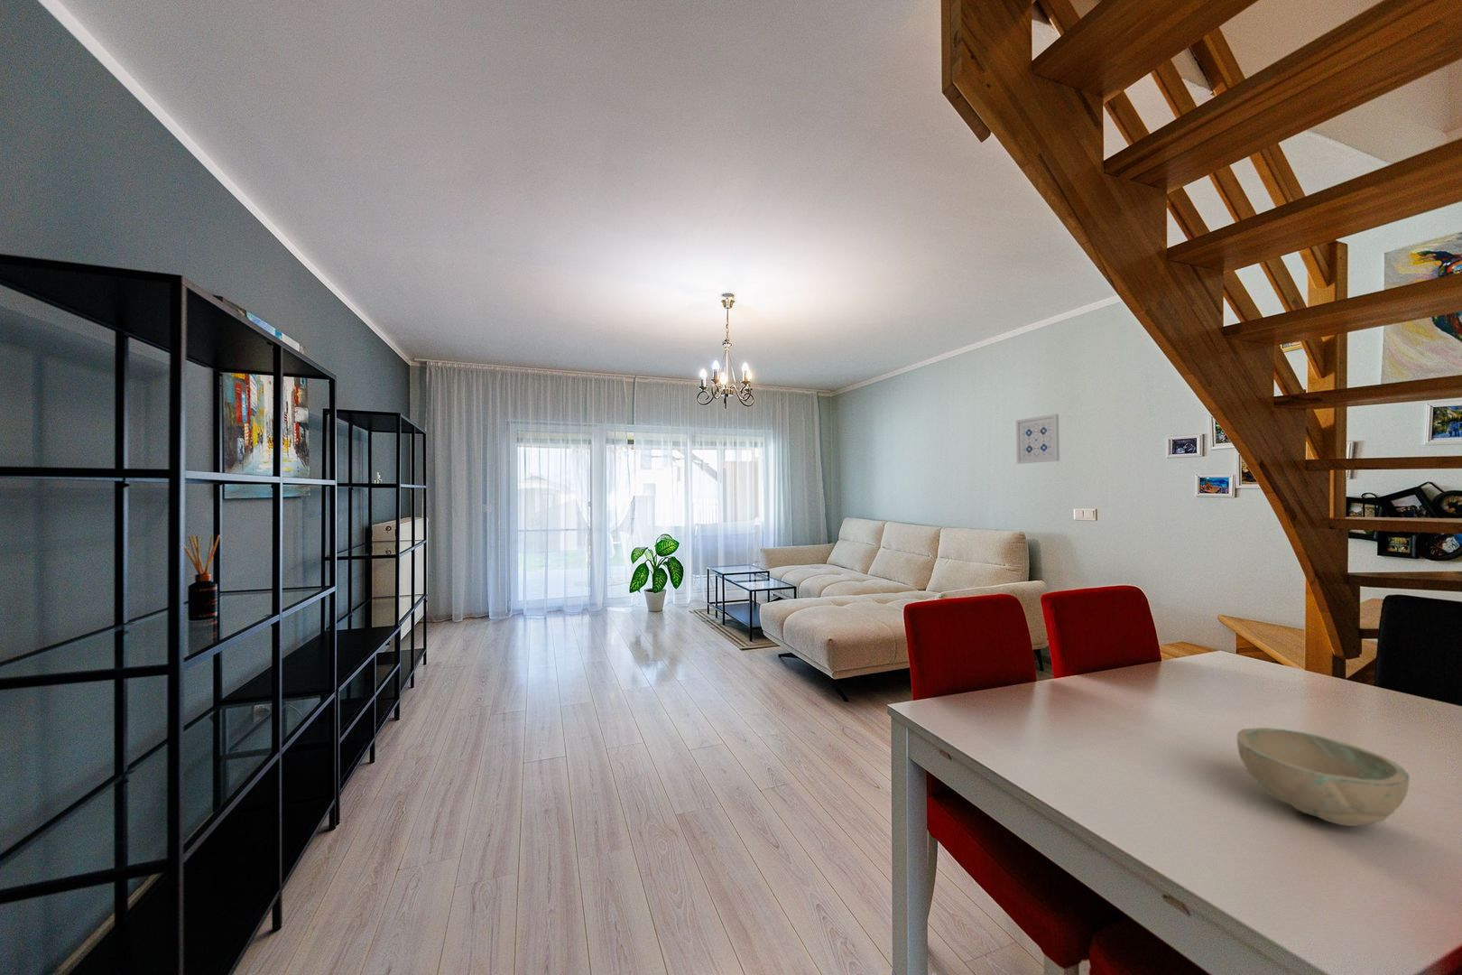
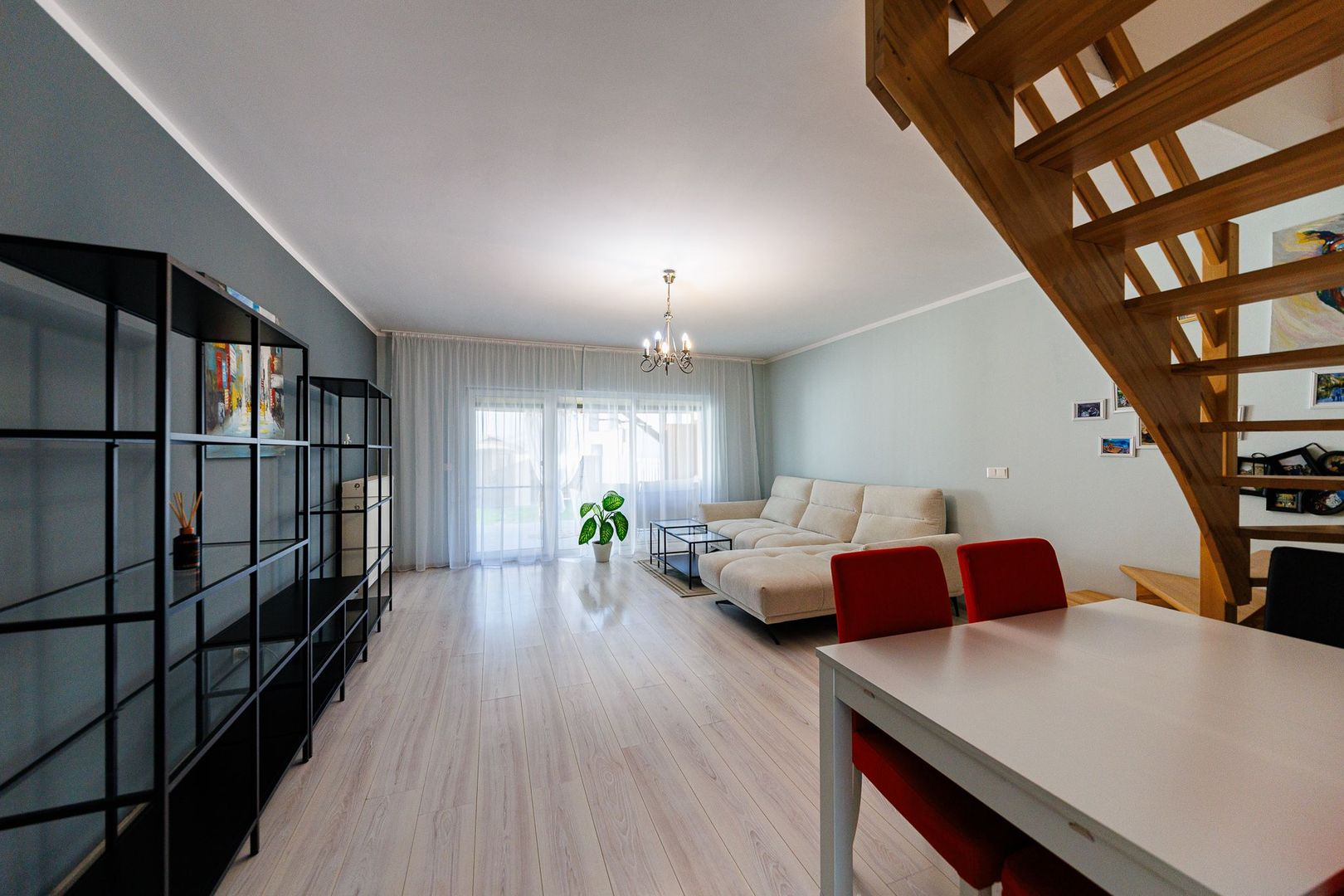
- bowl (1316, 782)
- wall art (1037, 440)
